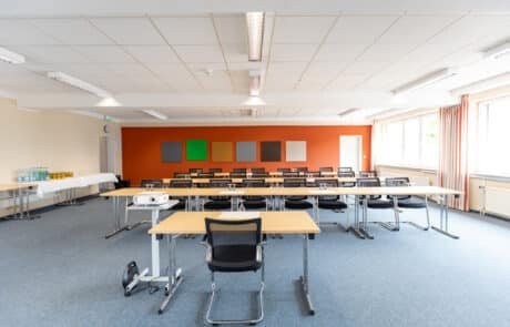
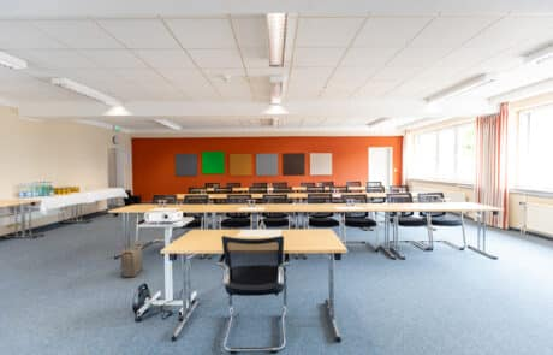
+ backpack (131, 260)
